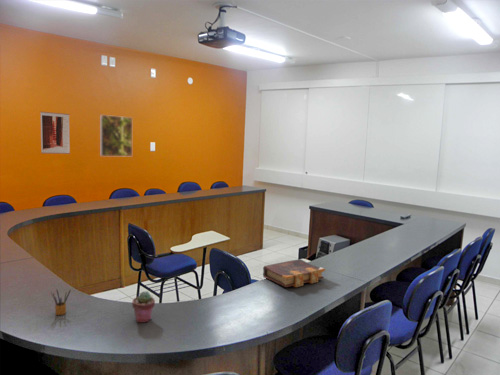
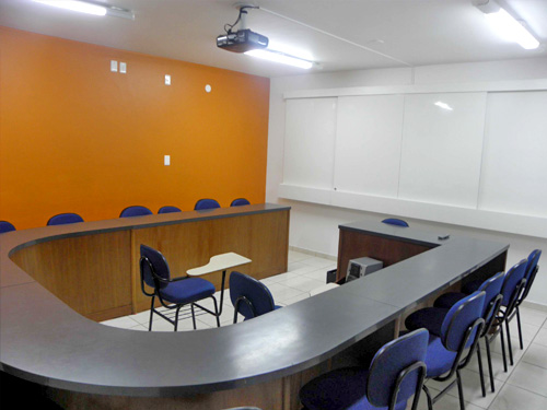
- book (293, 272)
- potted succulent (143, 305)
- wall art (55, 133)
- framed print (116, 136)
- pencil box (61, 301)
